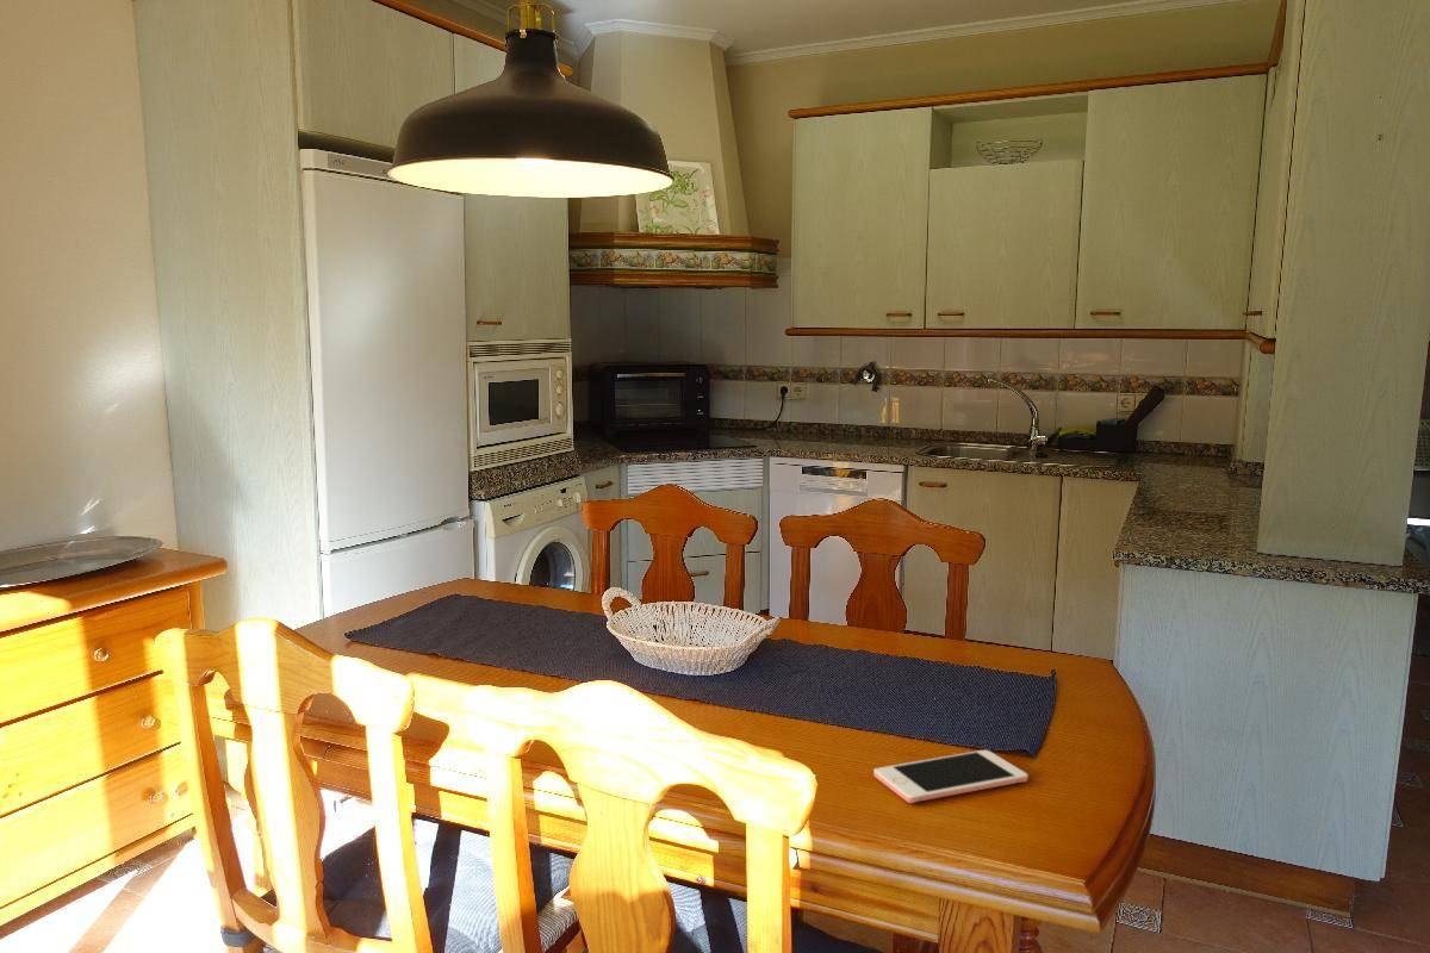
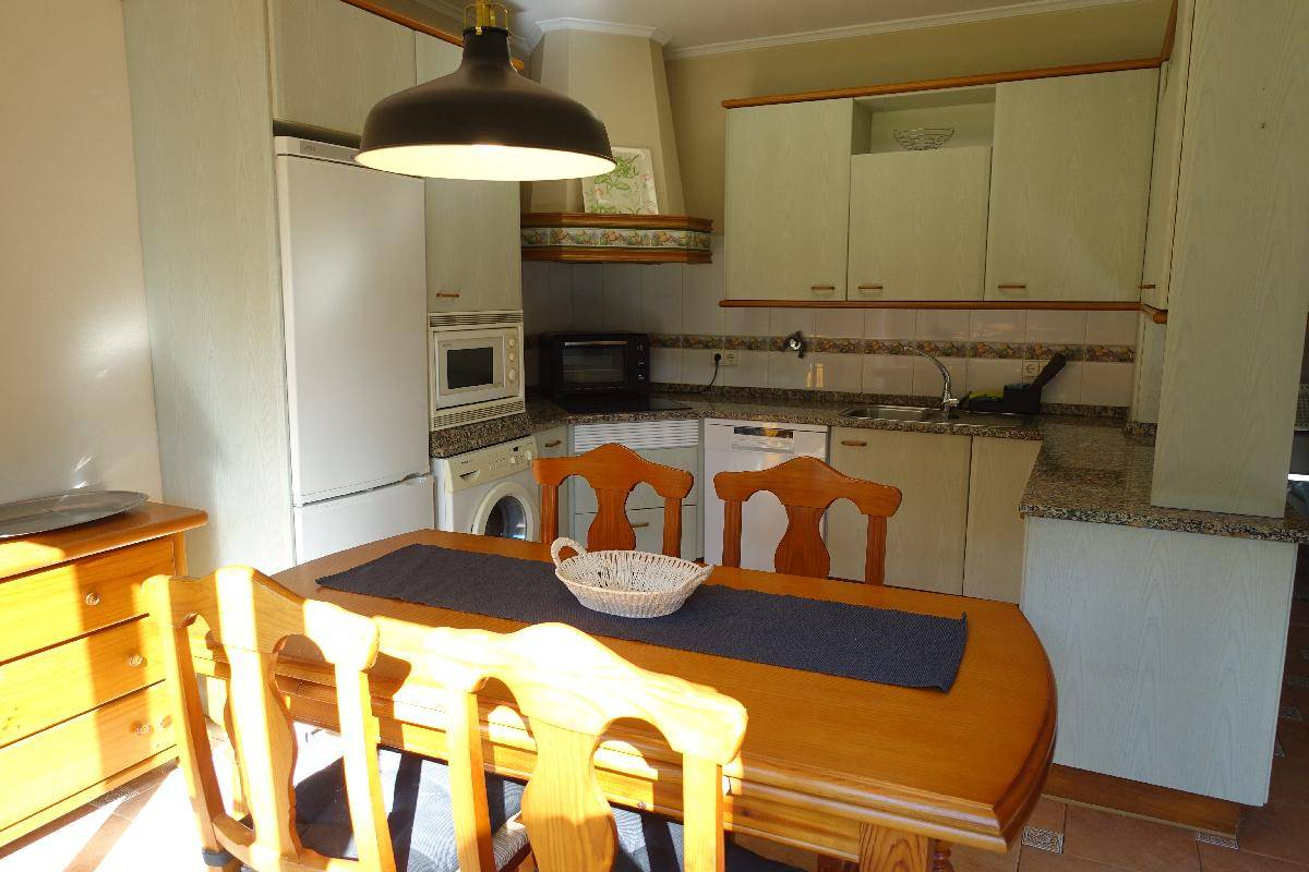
- cell phone (950, 774)
